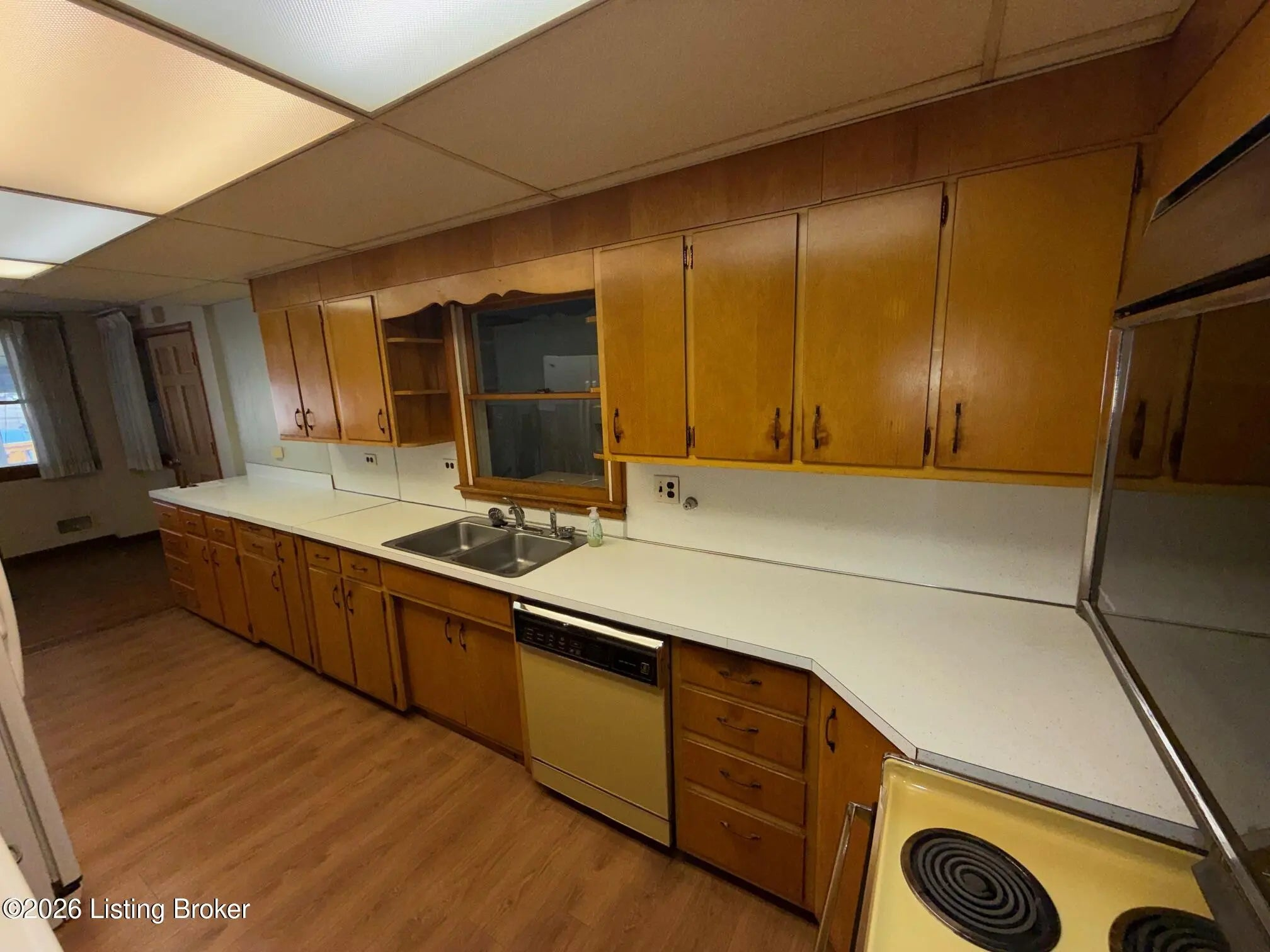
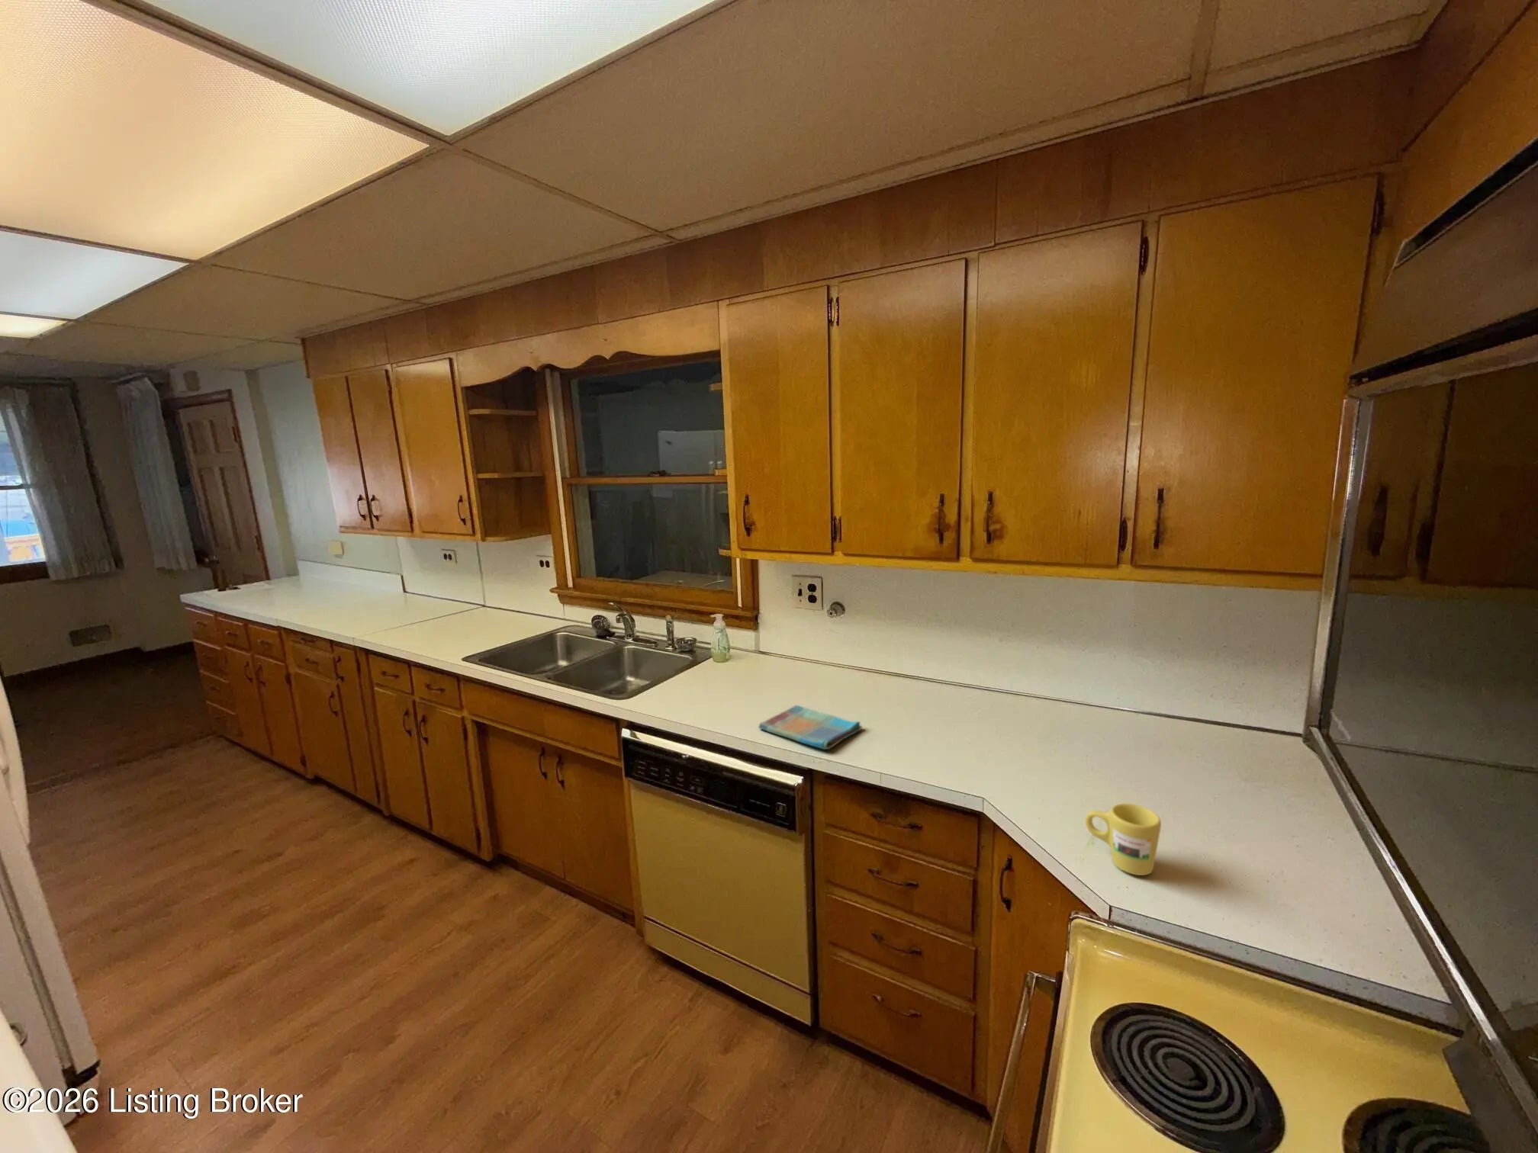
+ mug (1120, 834)
+ dish towel (809, 725)
